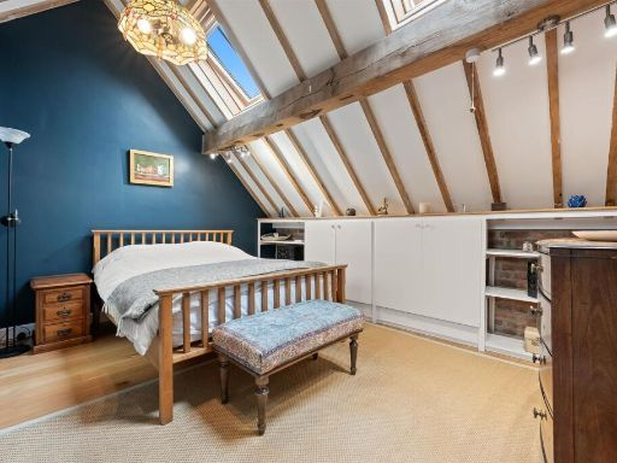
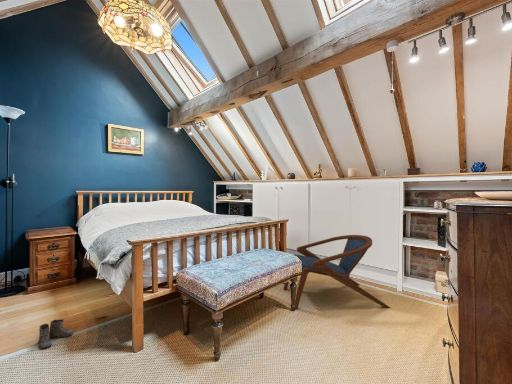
+ armchair (331, 266)
+ boots (52, 332)
